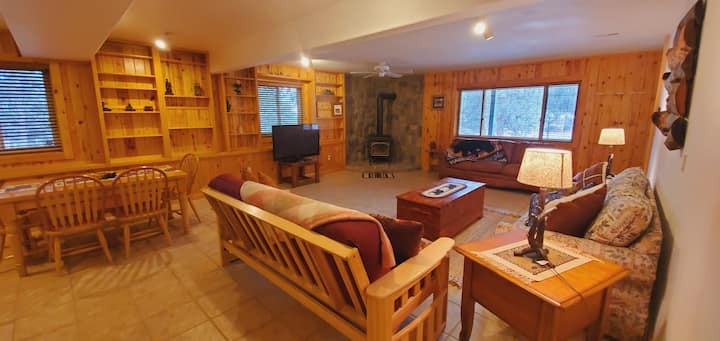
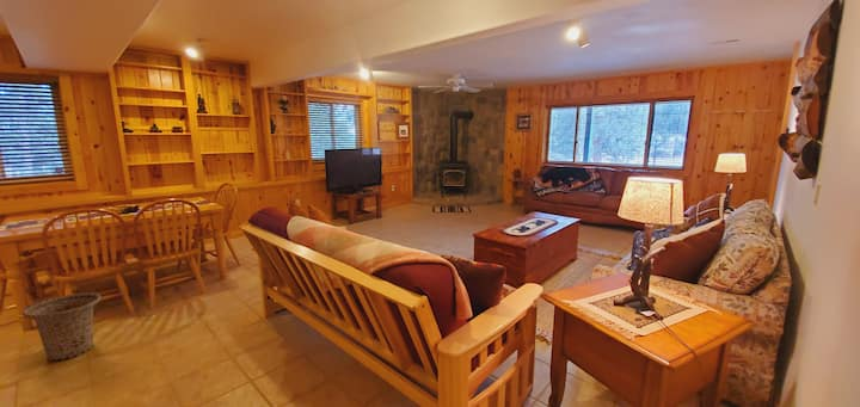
+ basket (67, 327)
